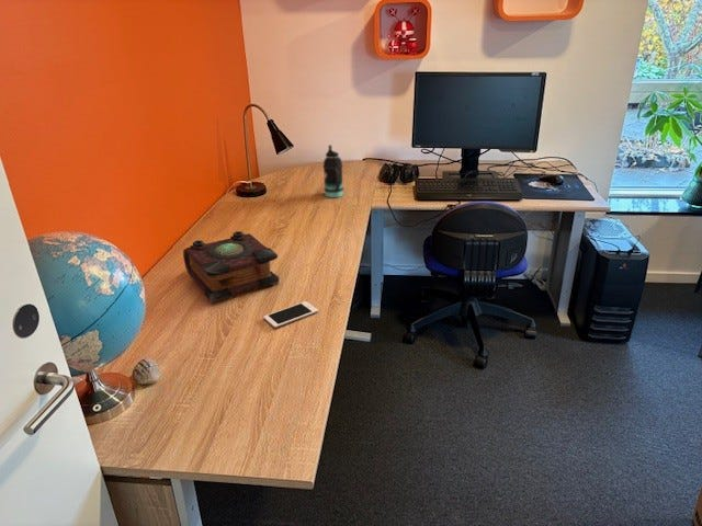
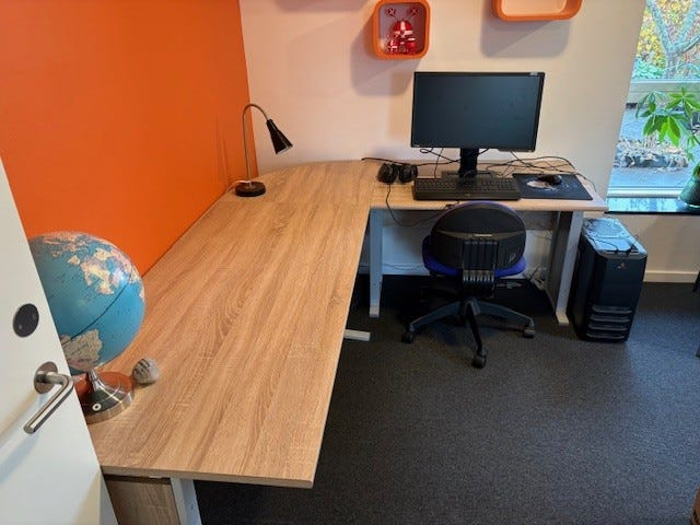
- book (229, 262)
- bottle (333, 171)
- cell phone (291, 313)
